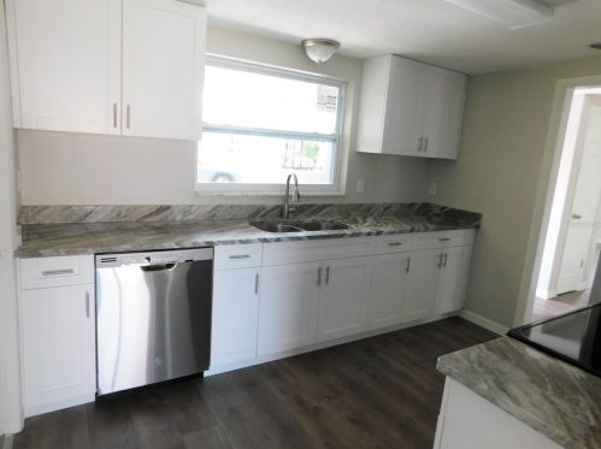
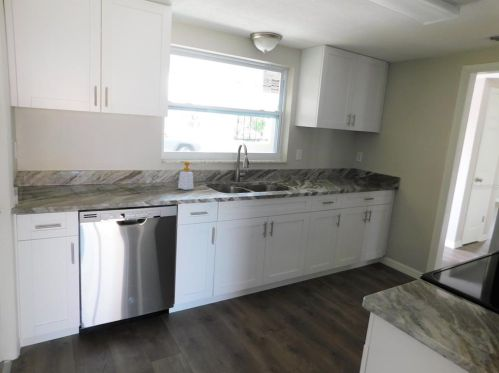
+ soap bottle (188, 175)
